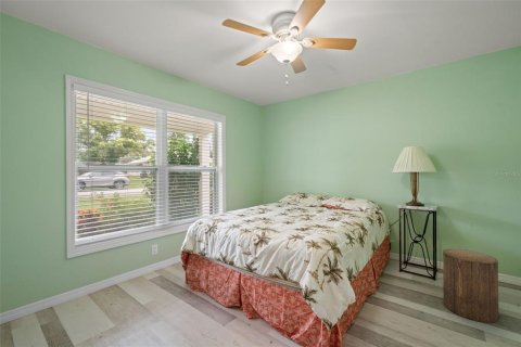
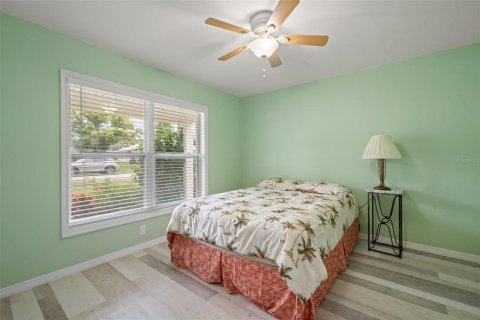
- stool (469, 282)
